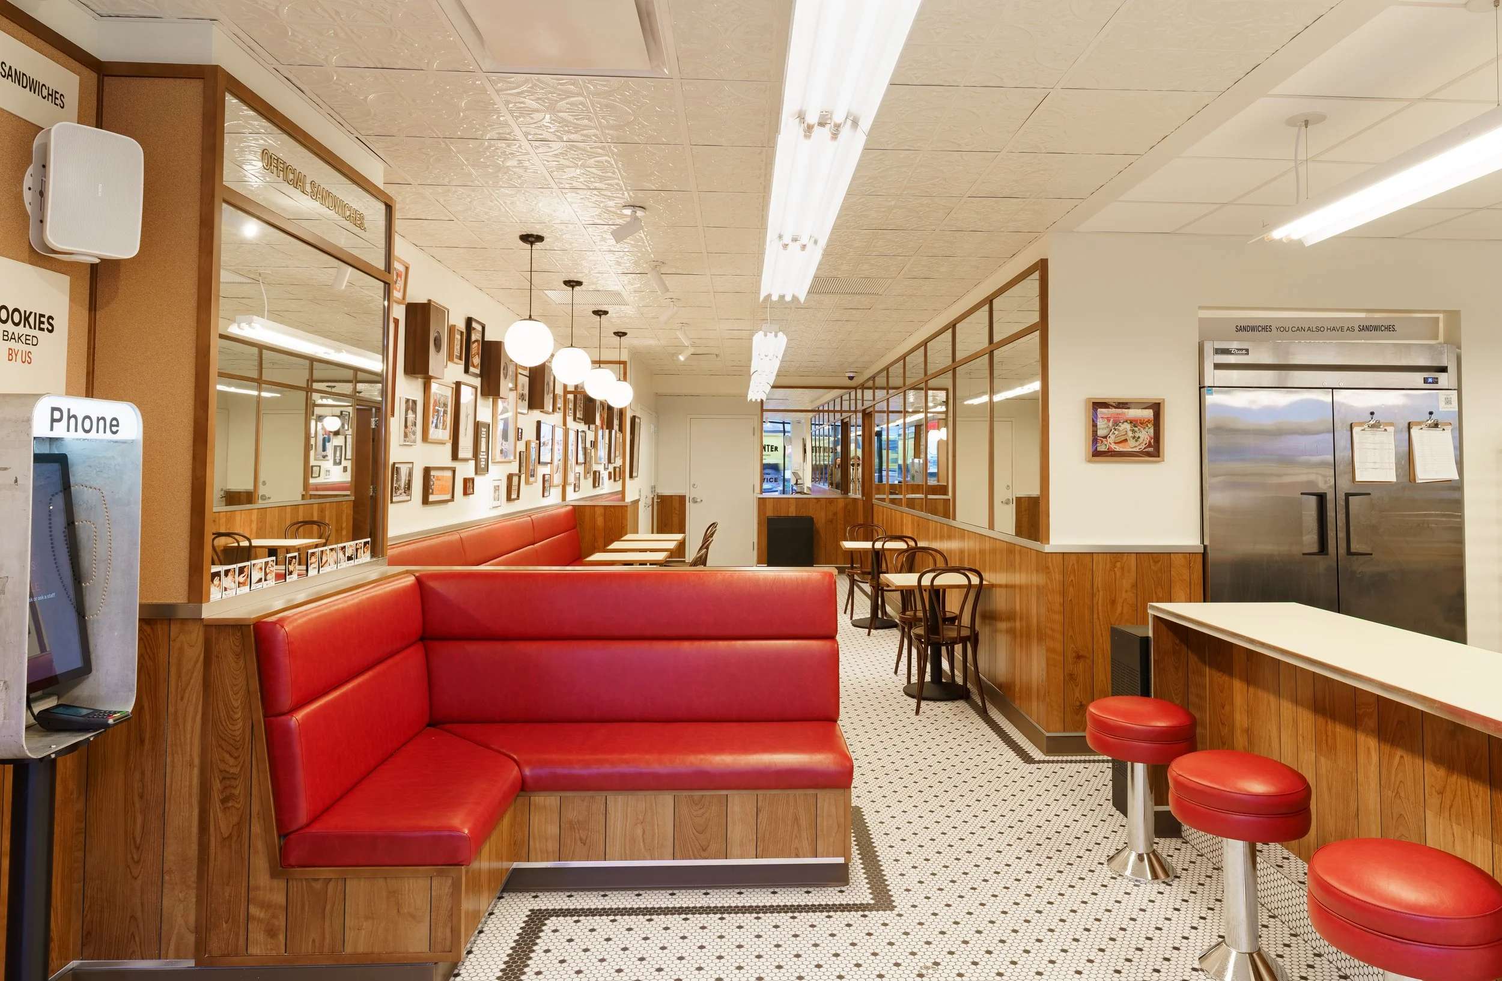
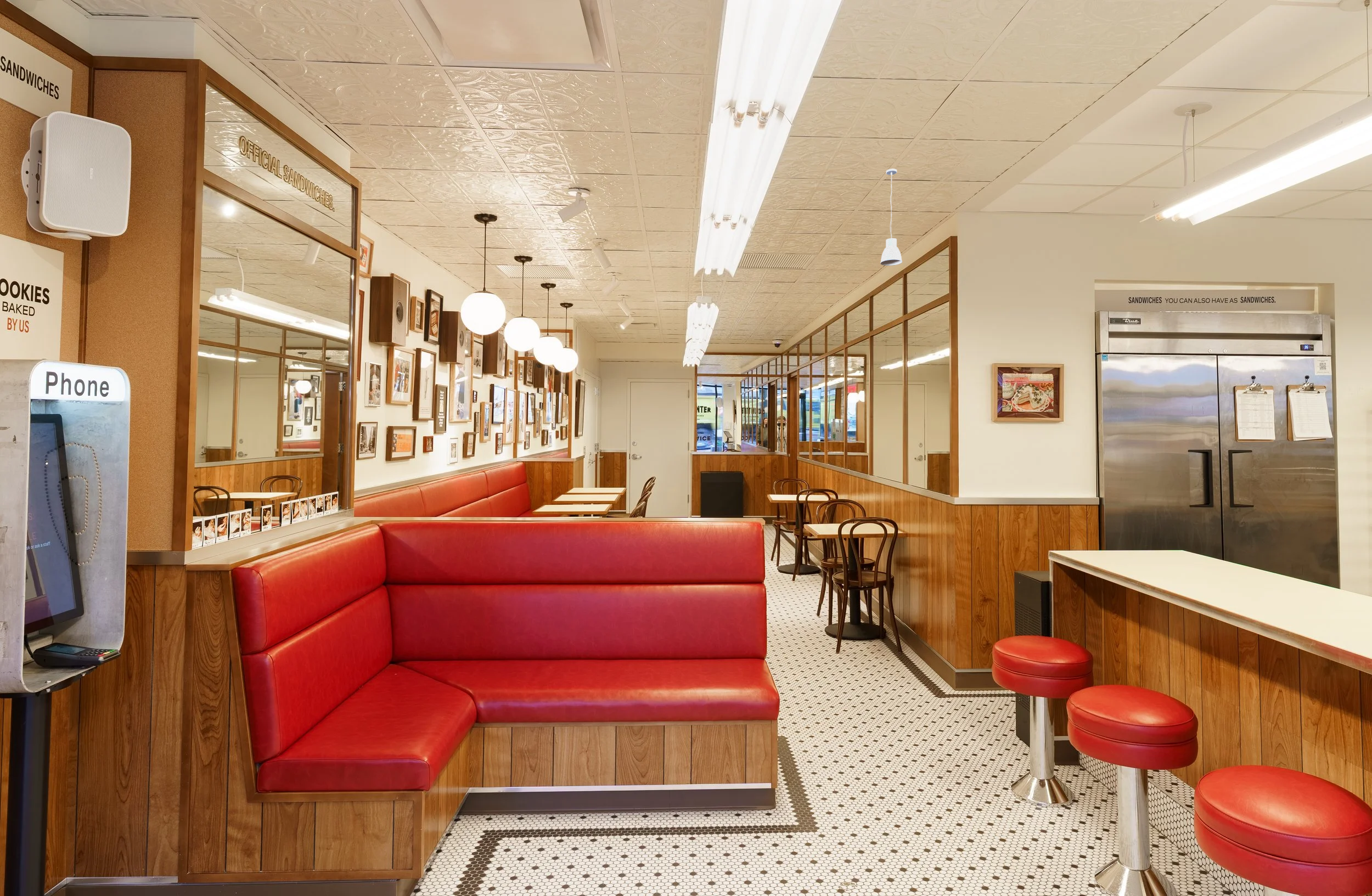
+ pendant light (891, 216)
